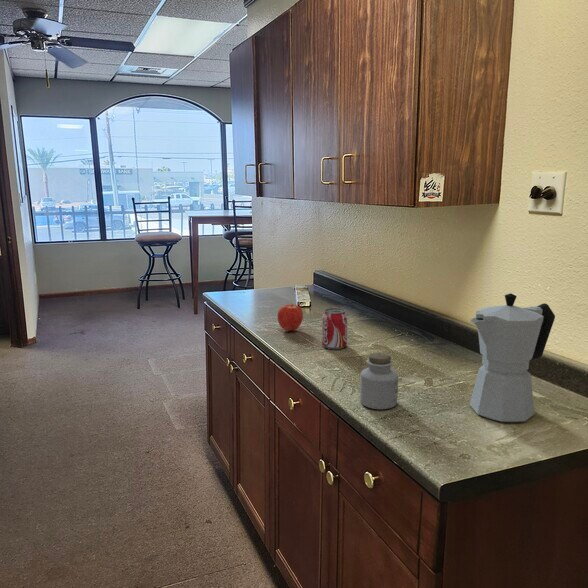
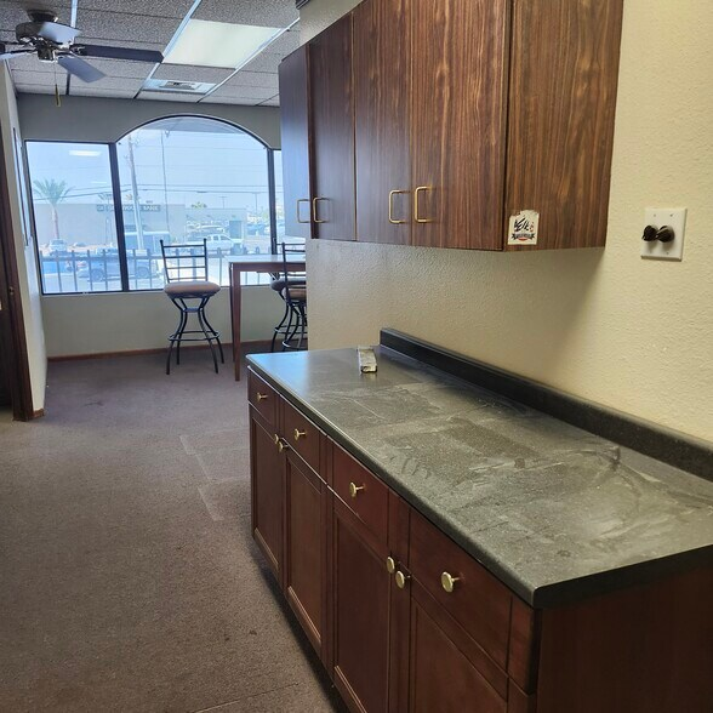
- apple (290, 316)
- beverage can (334, 328)
- jar (379, 379)
- moka pot (511, 352)
